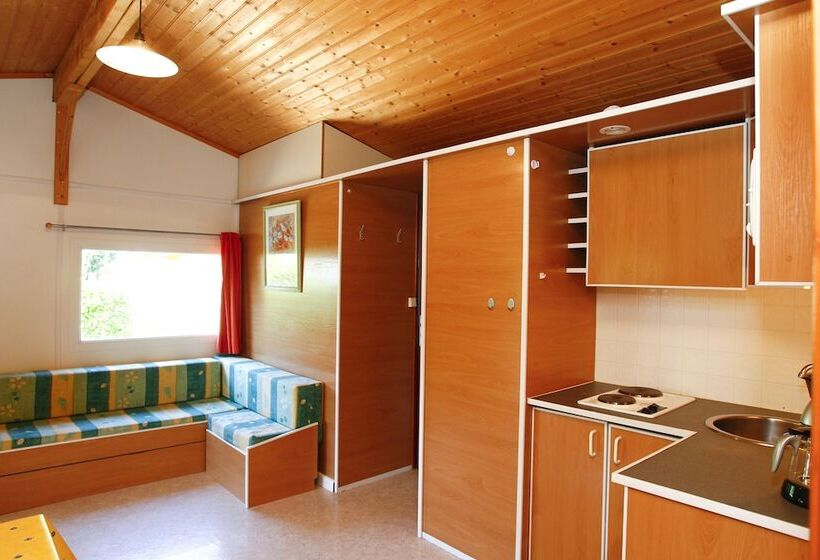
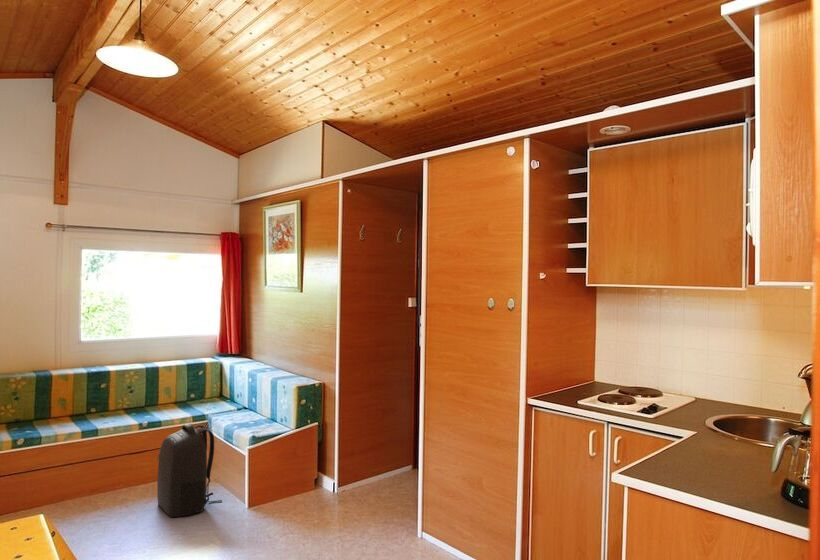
+ backpack (190, 463)
